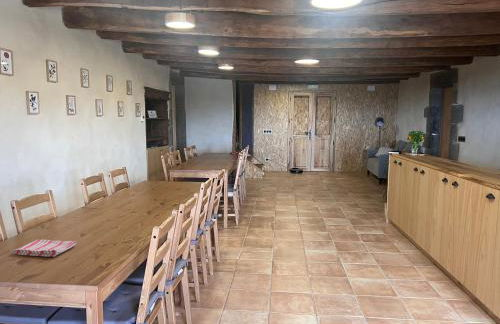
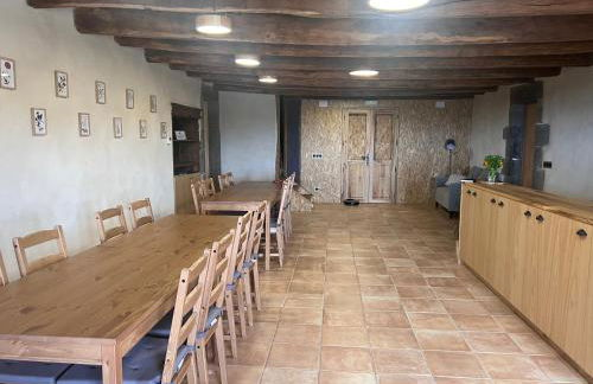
- dish towel (45, 246)
